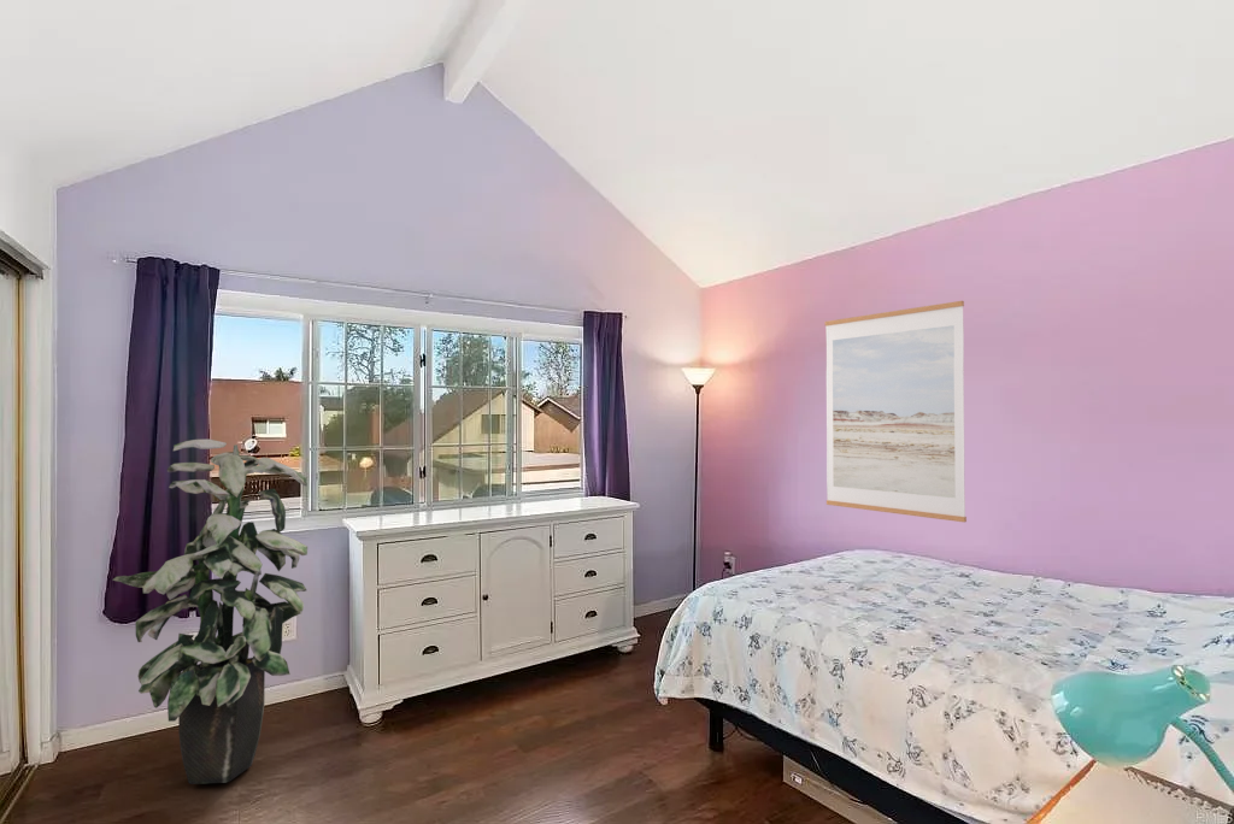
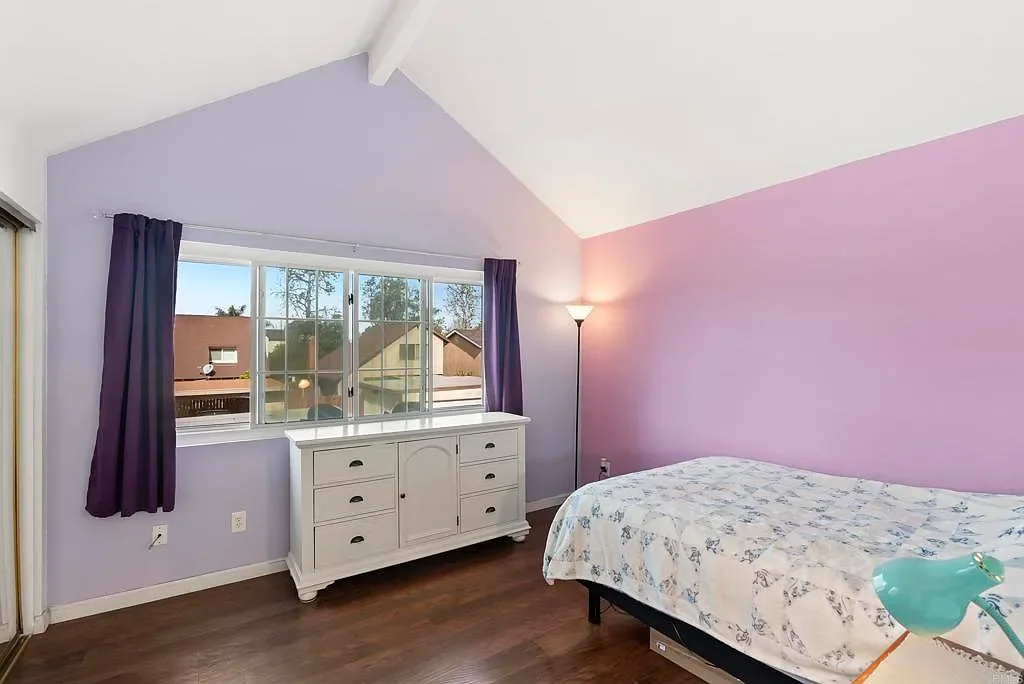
- wall art (888, 412)
- indoor plant (219, 602)
